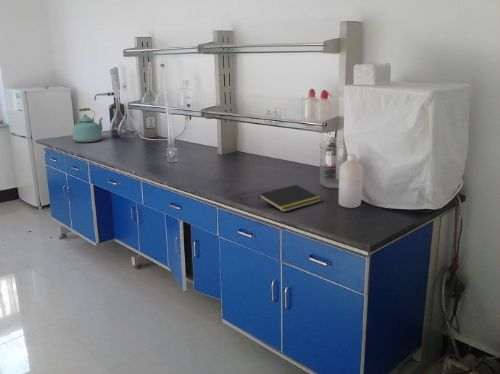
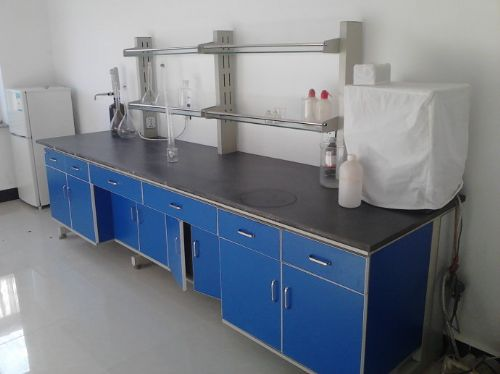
- notepad (290, 197)
- kettle (88, 124)
